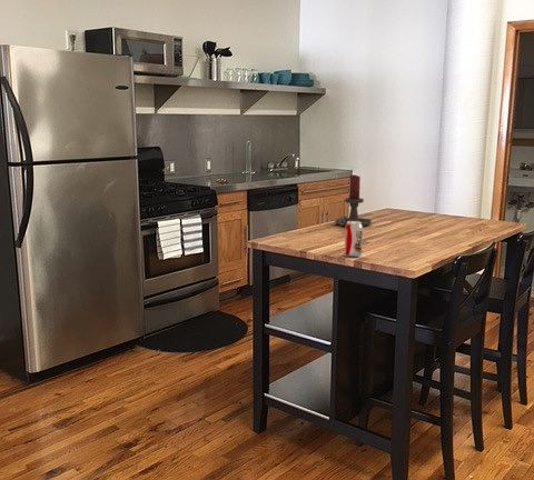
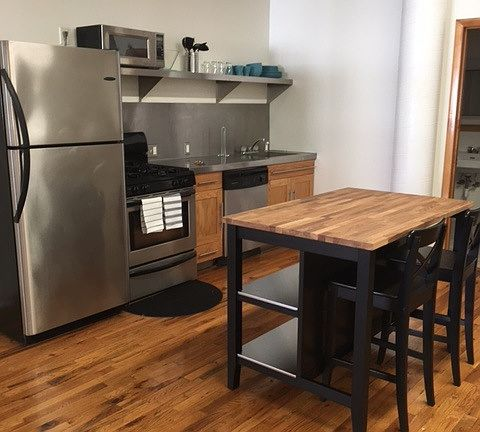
- beverage can (353, 239)
- candle holder (352, 200)
